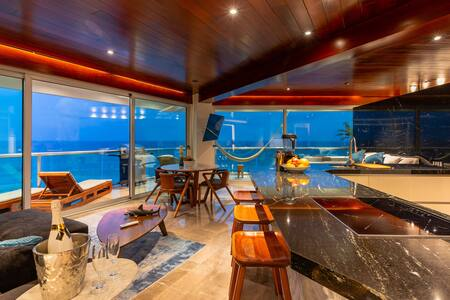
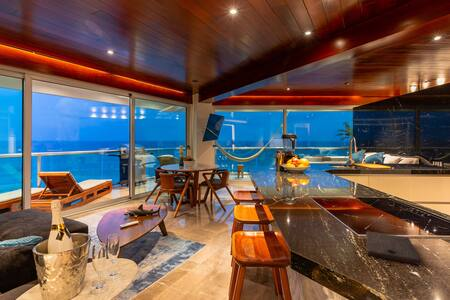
+ cutting board (389, 245)
